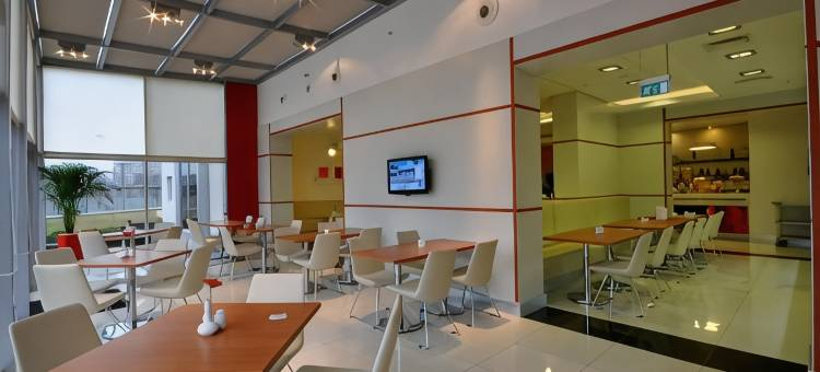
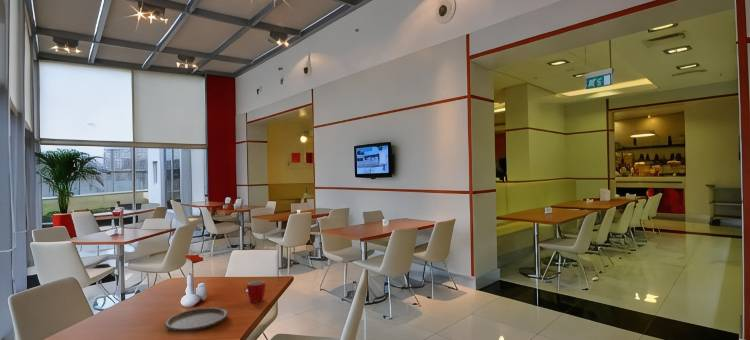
+ mug (257, 292)
+ plate (197, 319)
